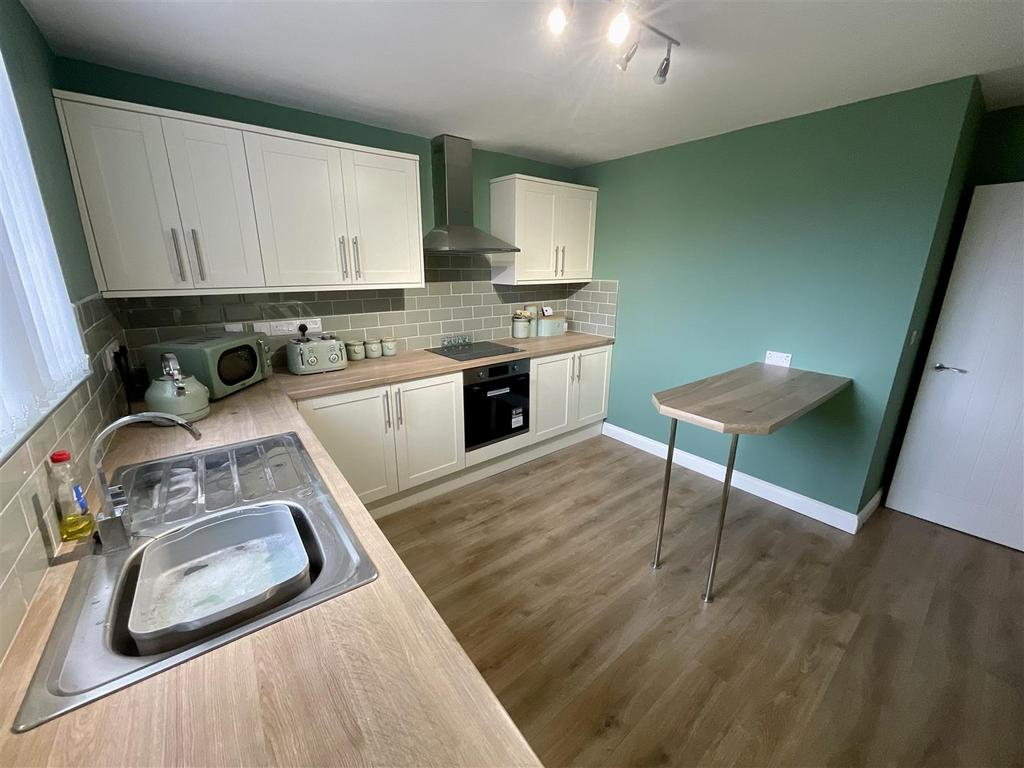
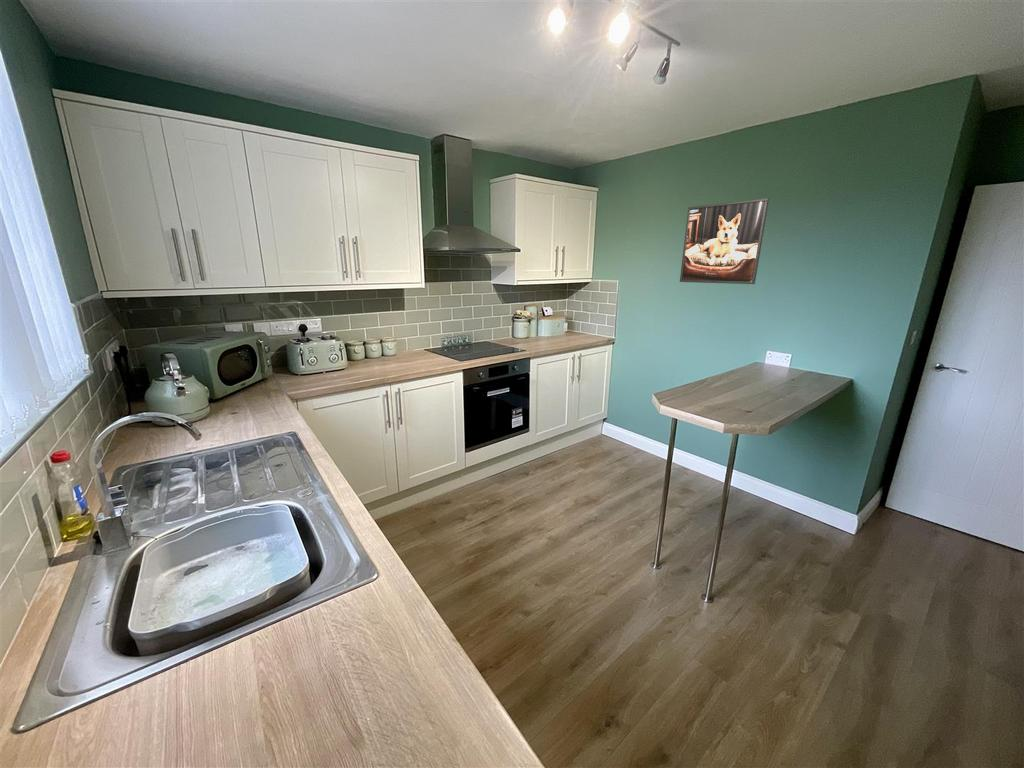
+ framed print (720, 244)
